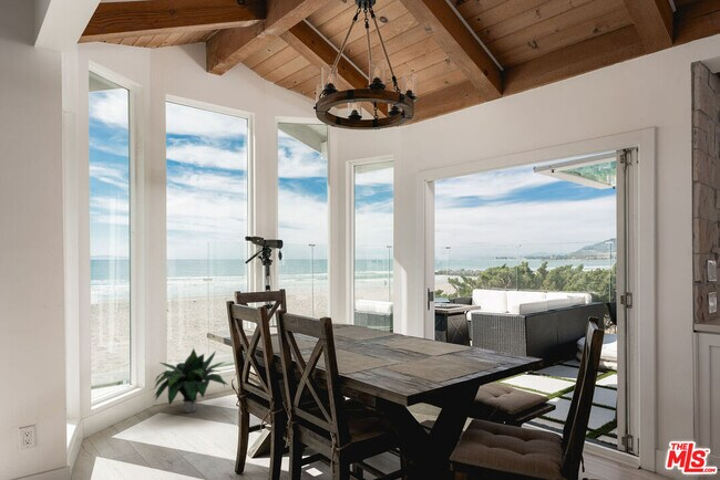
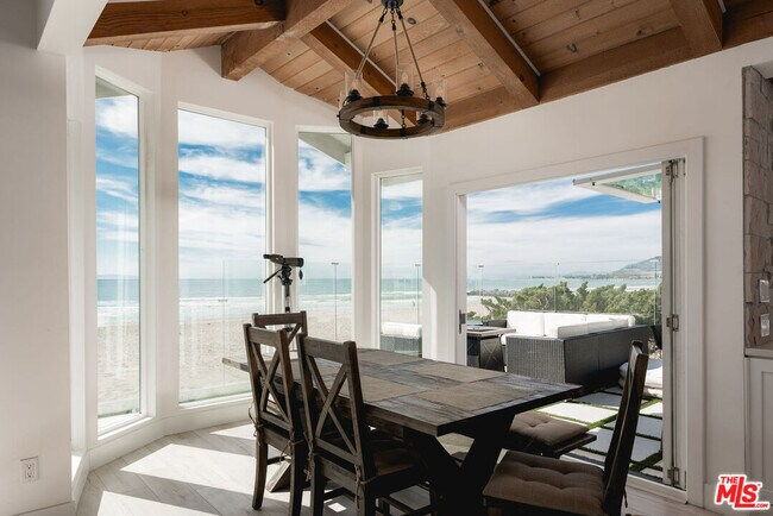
- potted plant (193, 379)
